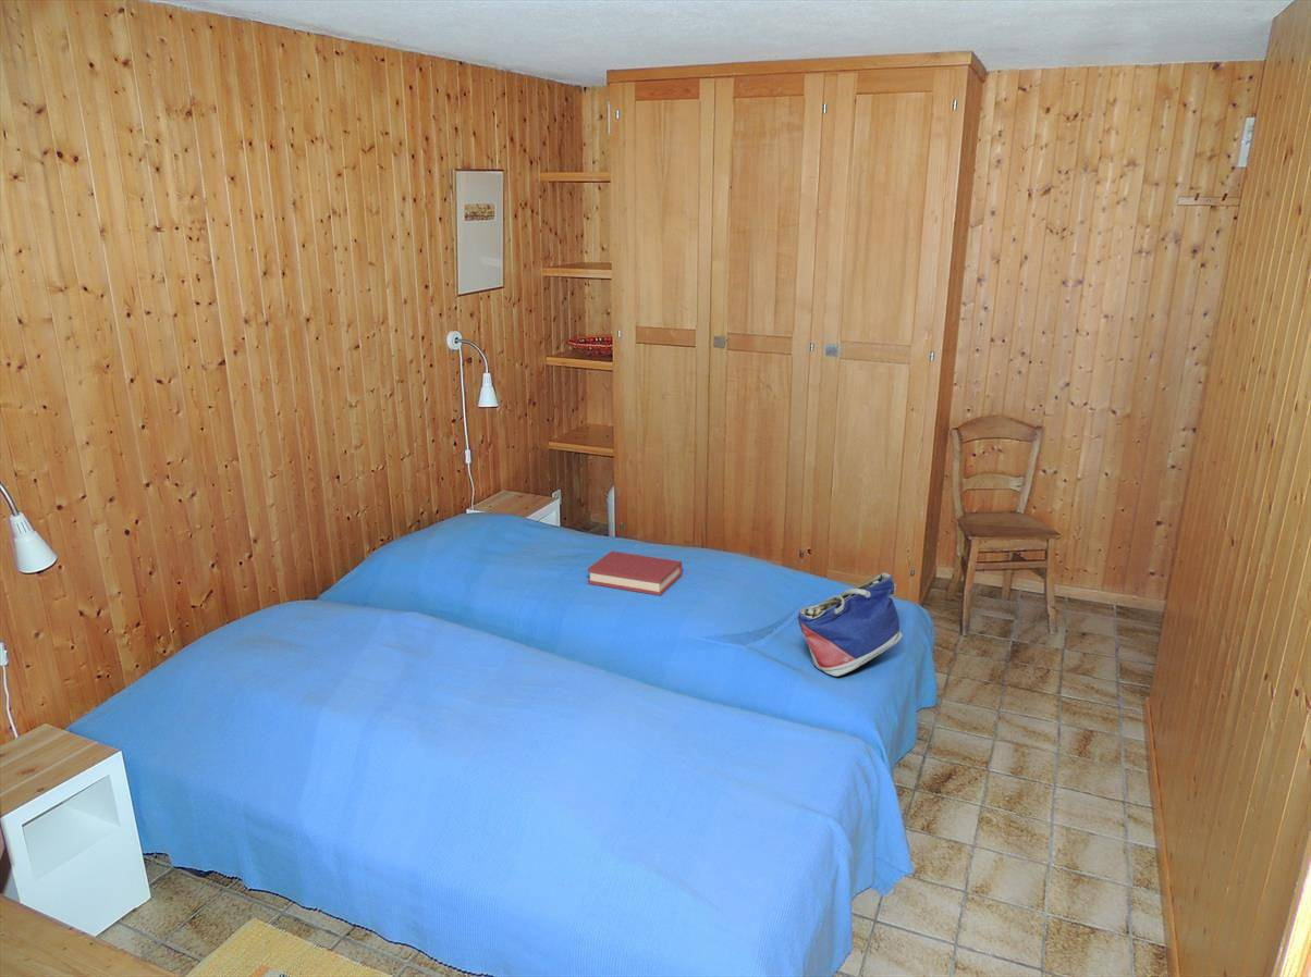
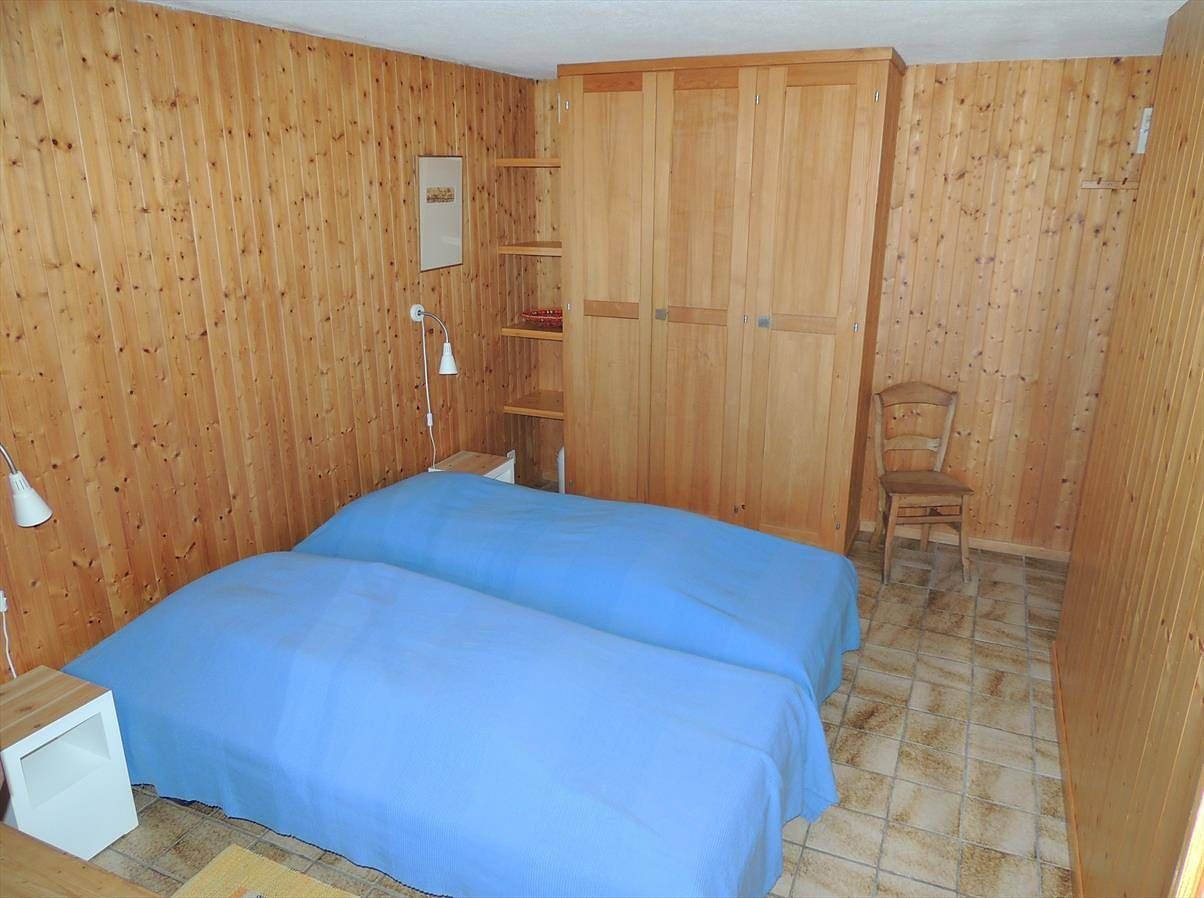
- tote bag (845, 622)
- hardback book (635, 571)
